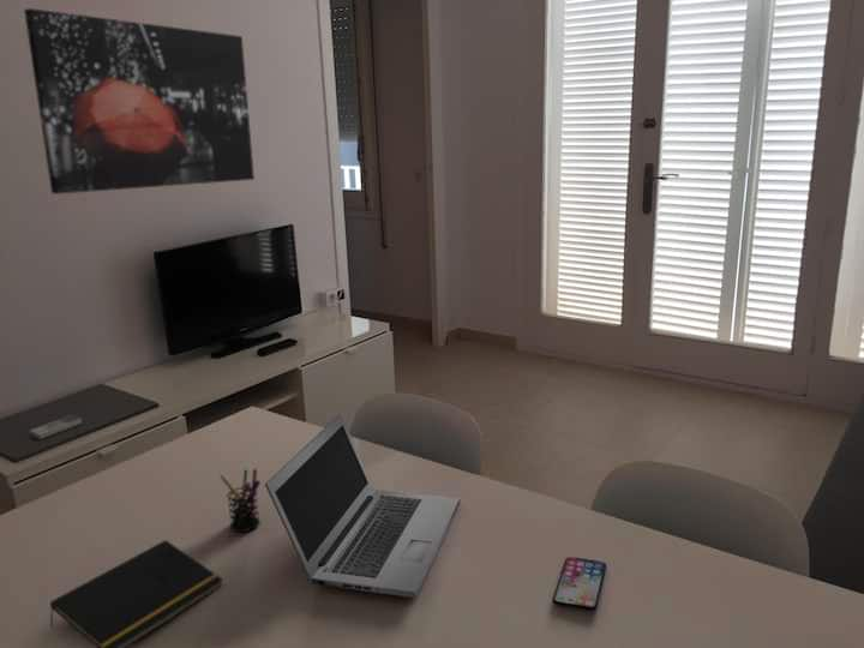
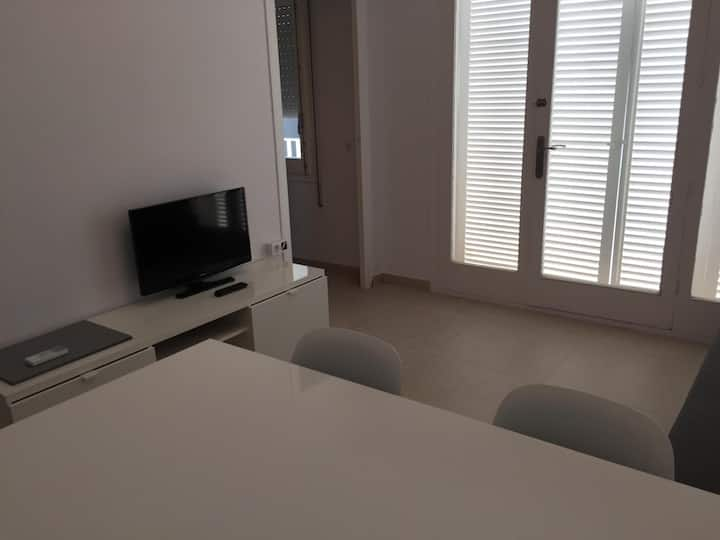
- pen holder (245, 496)
- wall art (156, 107)
- smartphone (580, 582)
- notepad (140, 593)
- laptop (372, 496)
